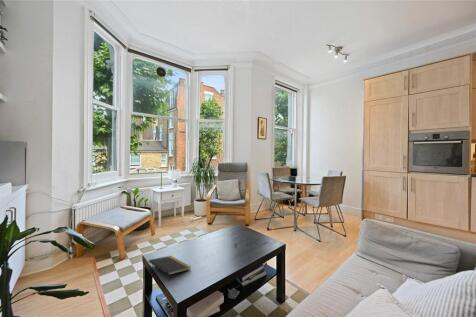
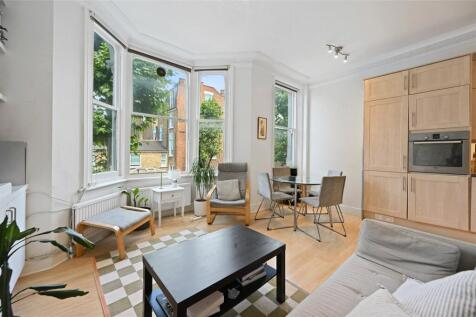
- notepad (169, 264)
